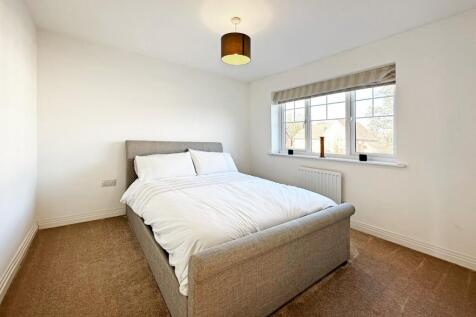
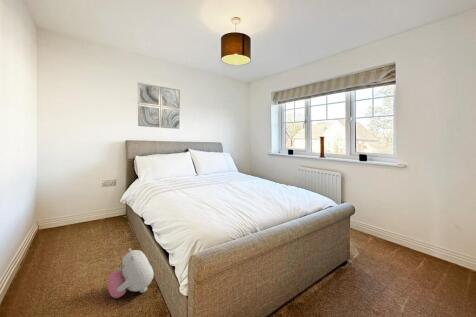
+ plush toy (131, 271)
+ wall art (159, 107)
